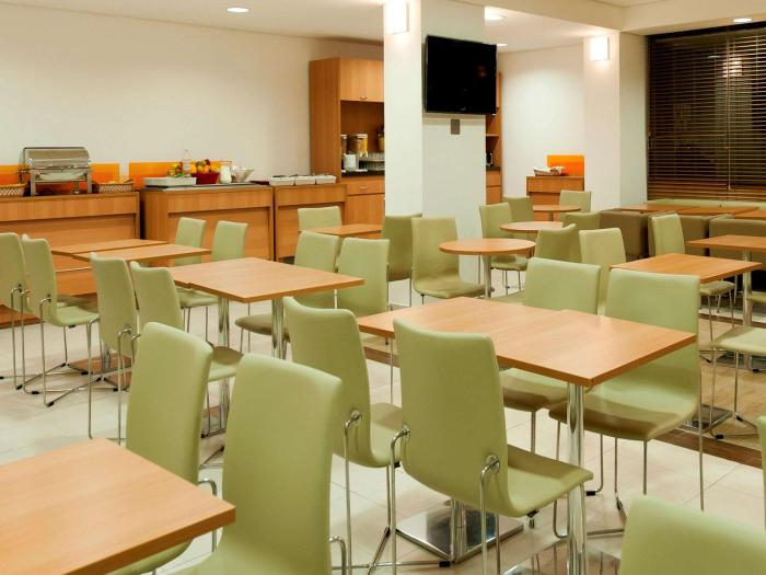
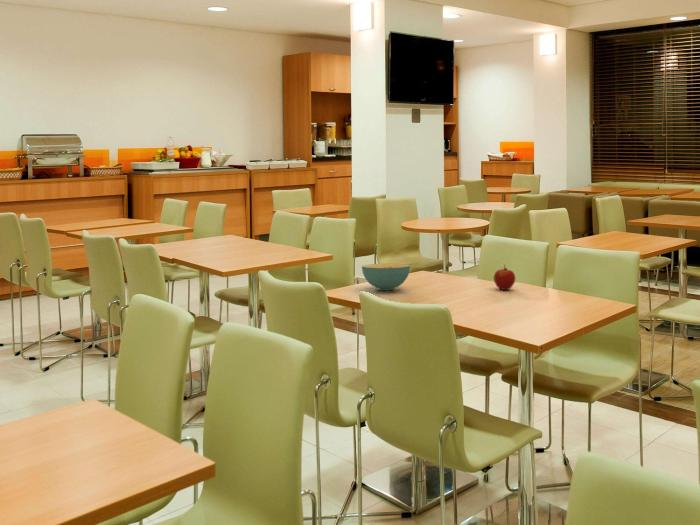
+ cereal bowl (386, 277)
+ apple (504, 277)
